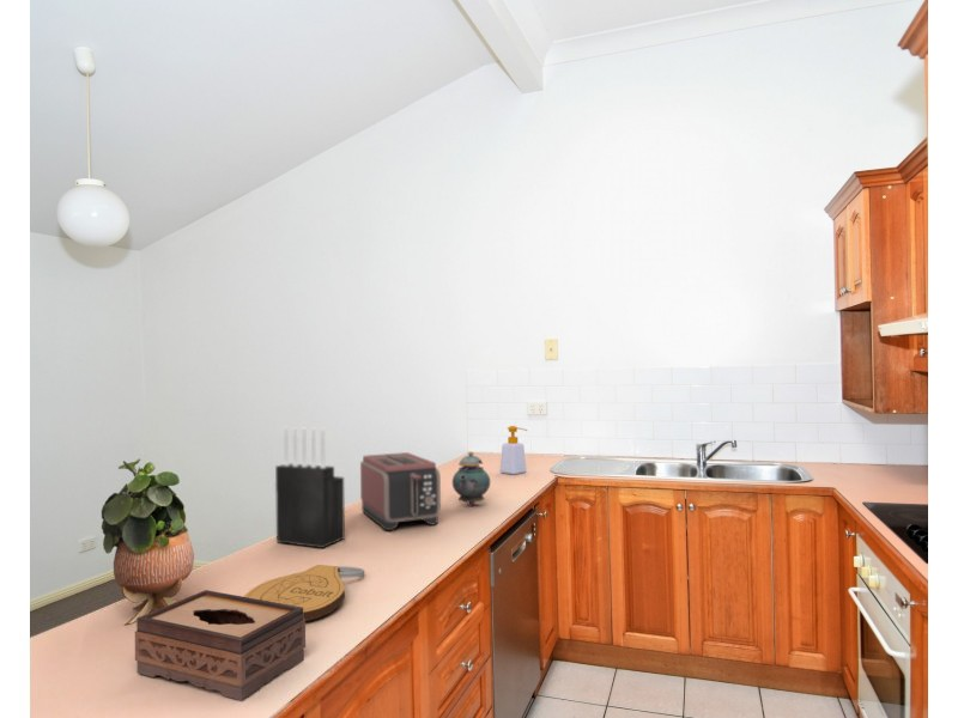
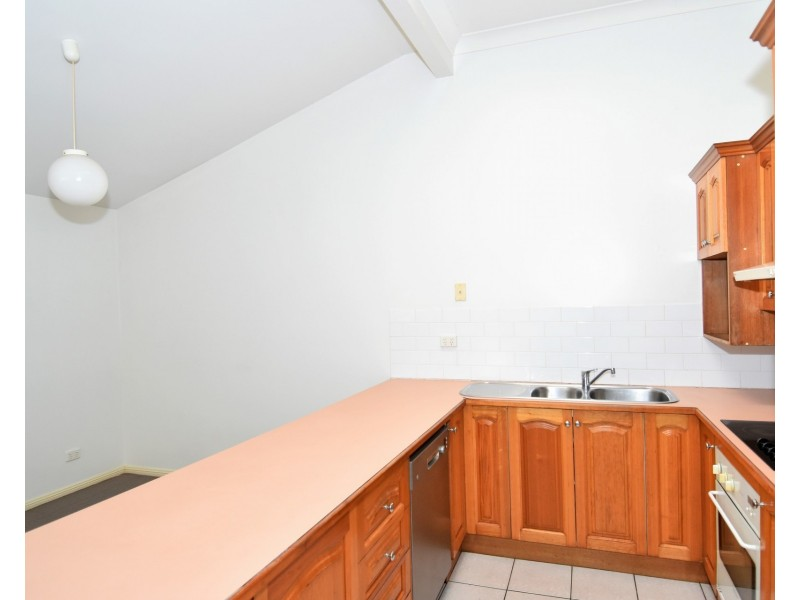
- potted plant (145, 535)
- soap bottle (516, 449)
- tissue box (222, 639)
- knife block (311, 482)
- key chain (314, 583)
- toaster (400, 489)
- teapot (471, 479)
